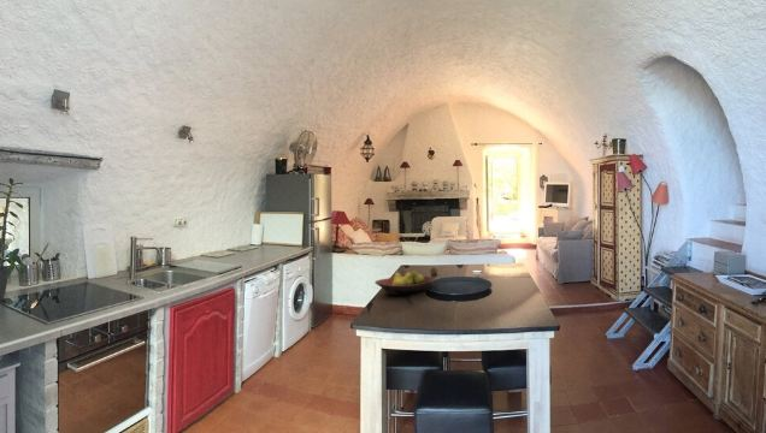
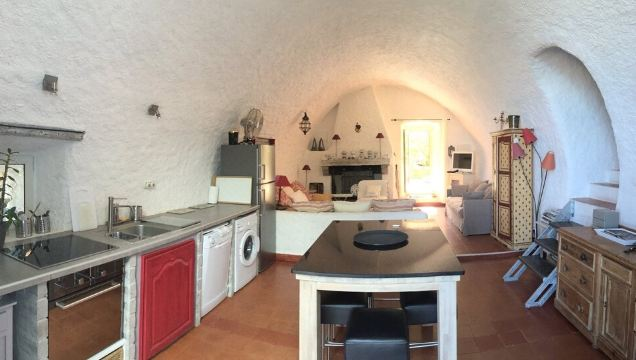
- fruit bowl (406, 280)
